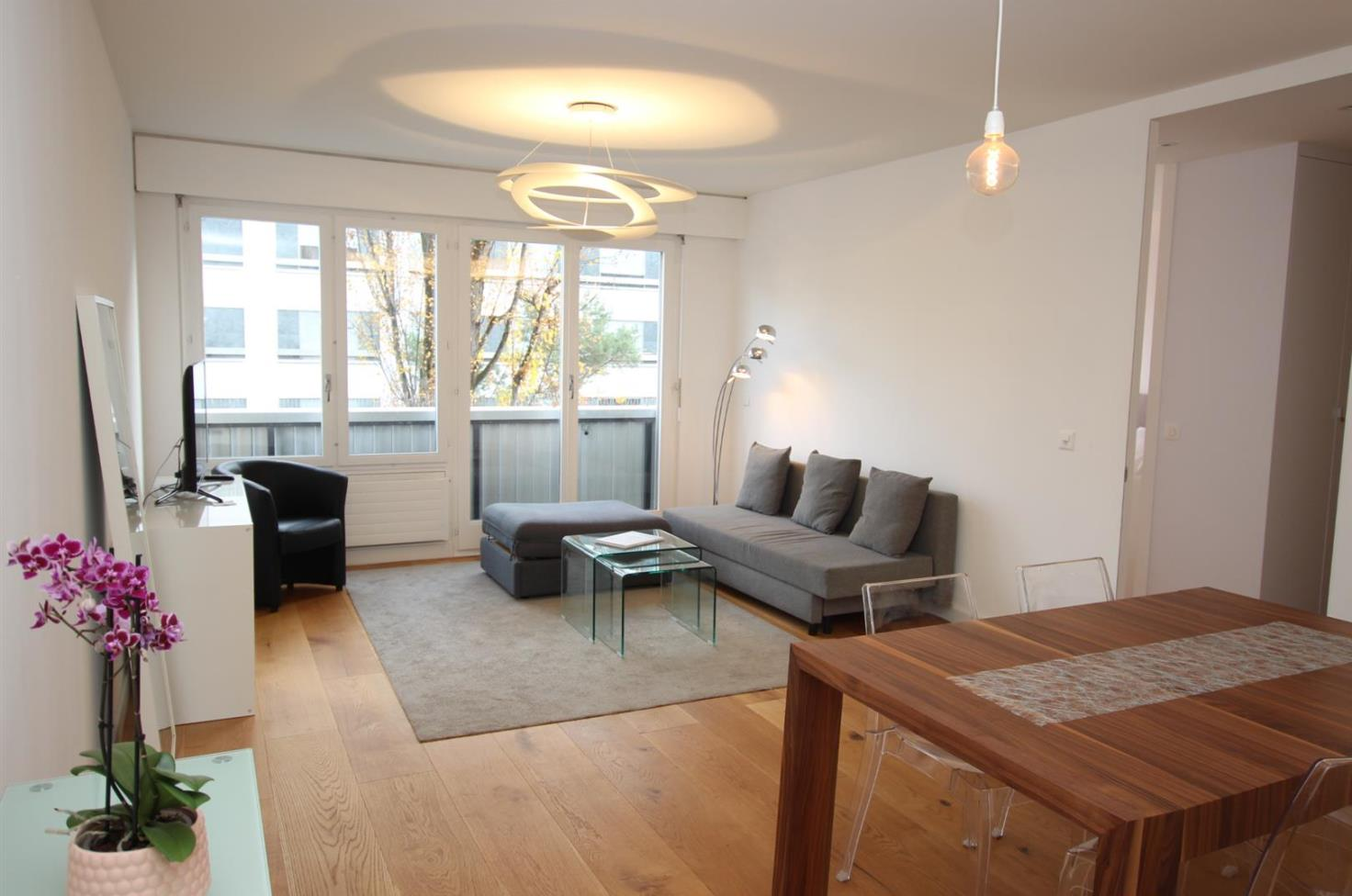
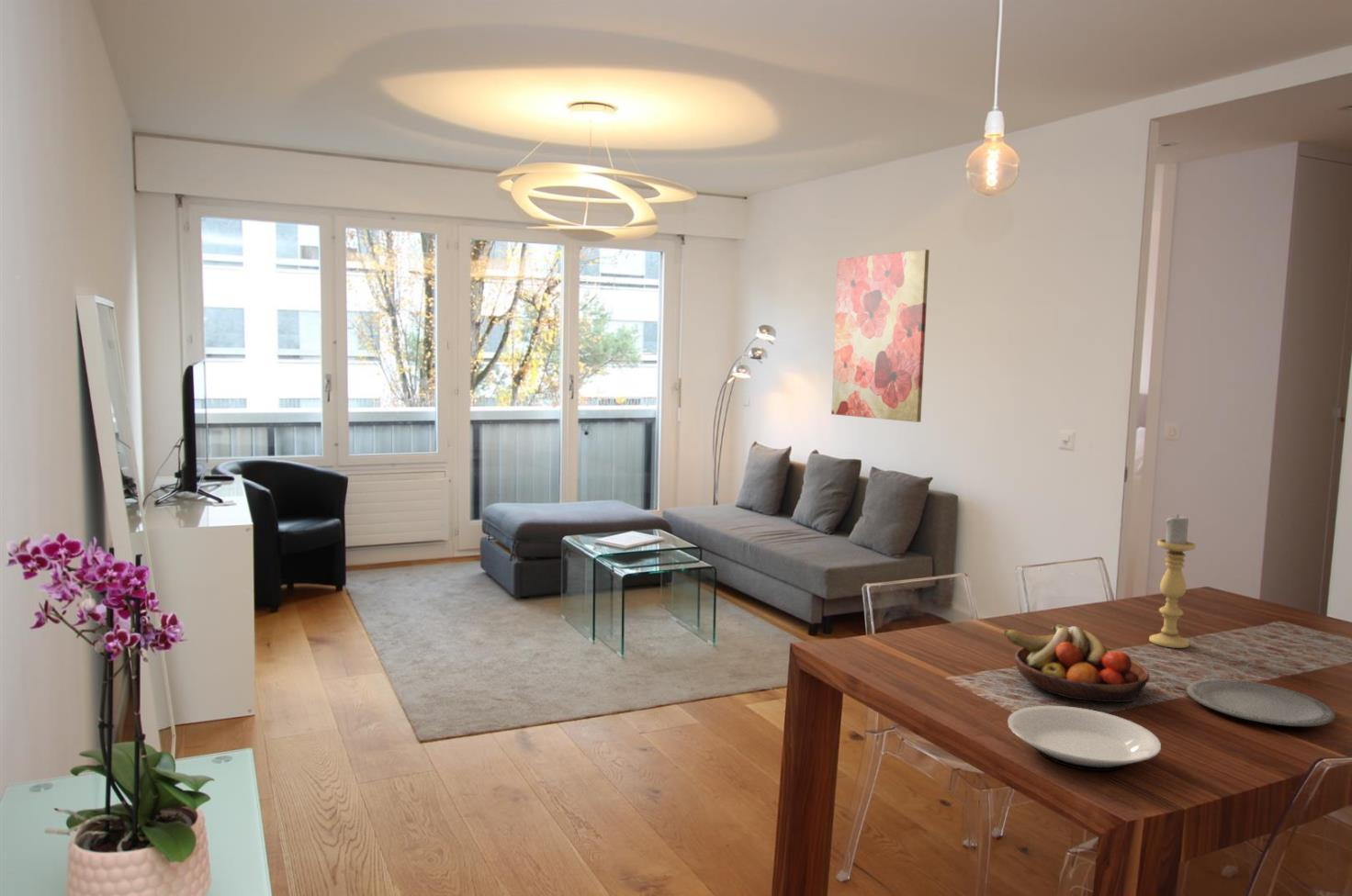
+ plate (1081, 742)
+ wall art (877, 337)
+ fruit bowl (1079, 658)
+ candle holder (1173, 578)
+ plate (1257, 703)
